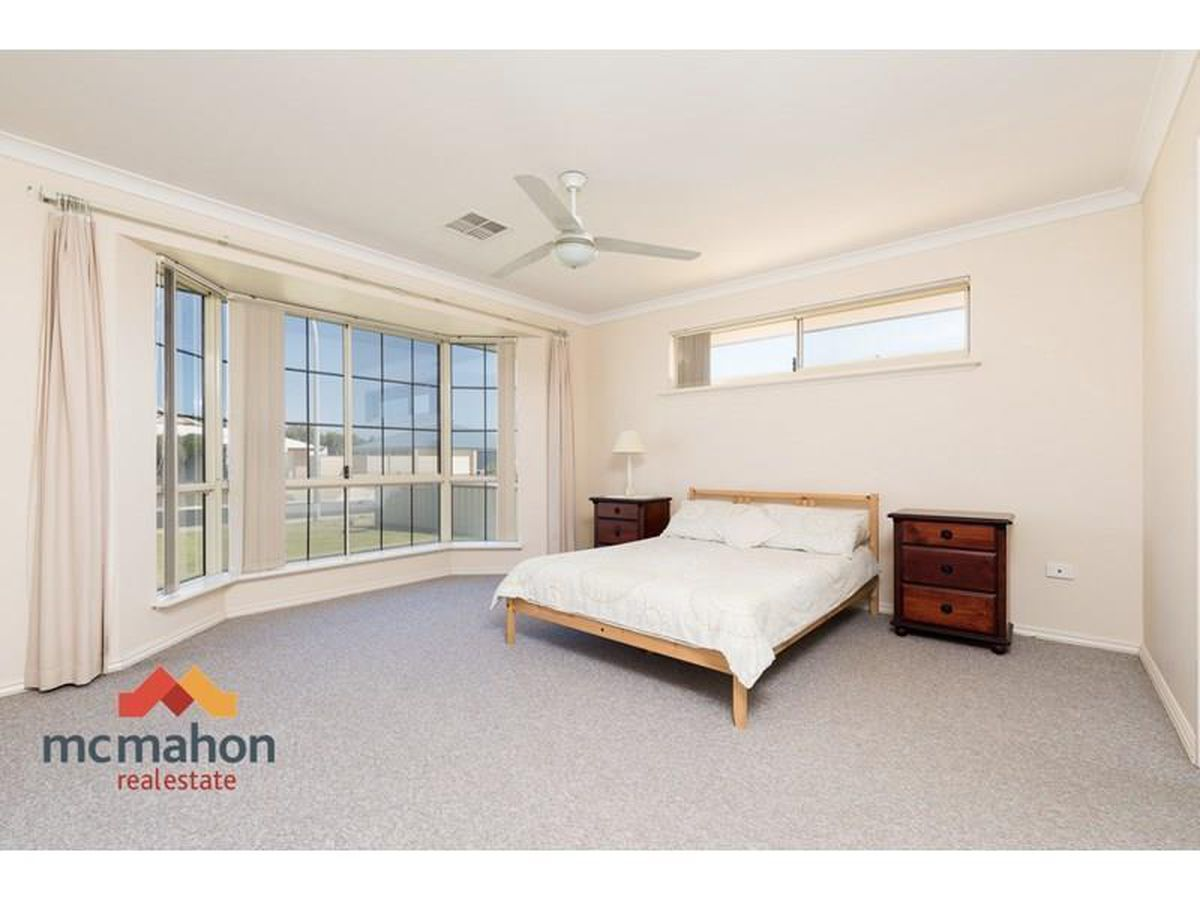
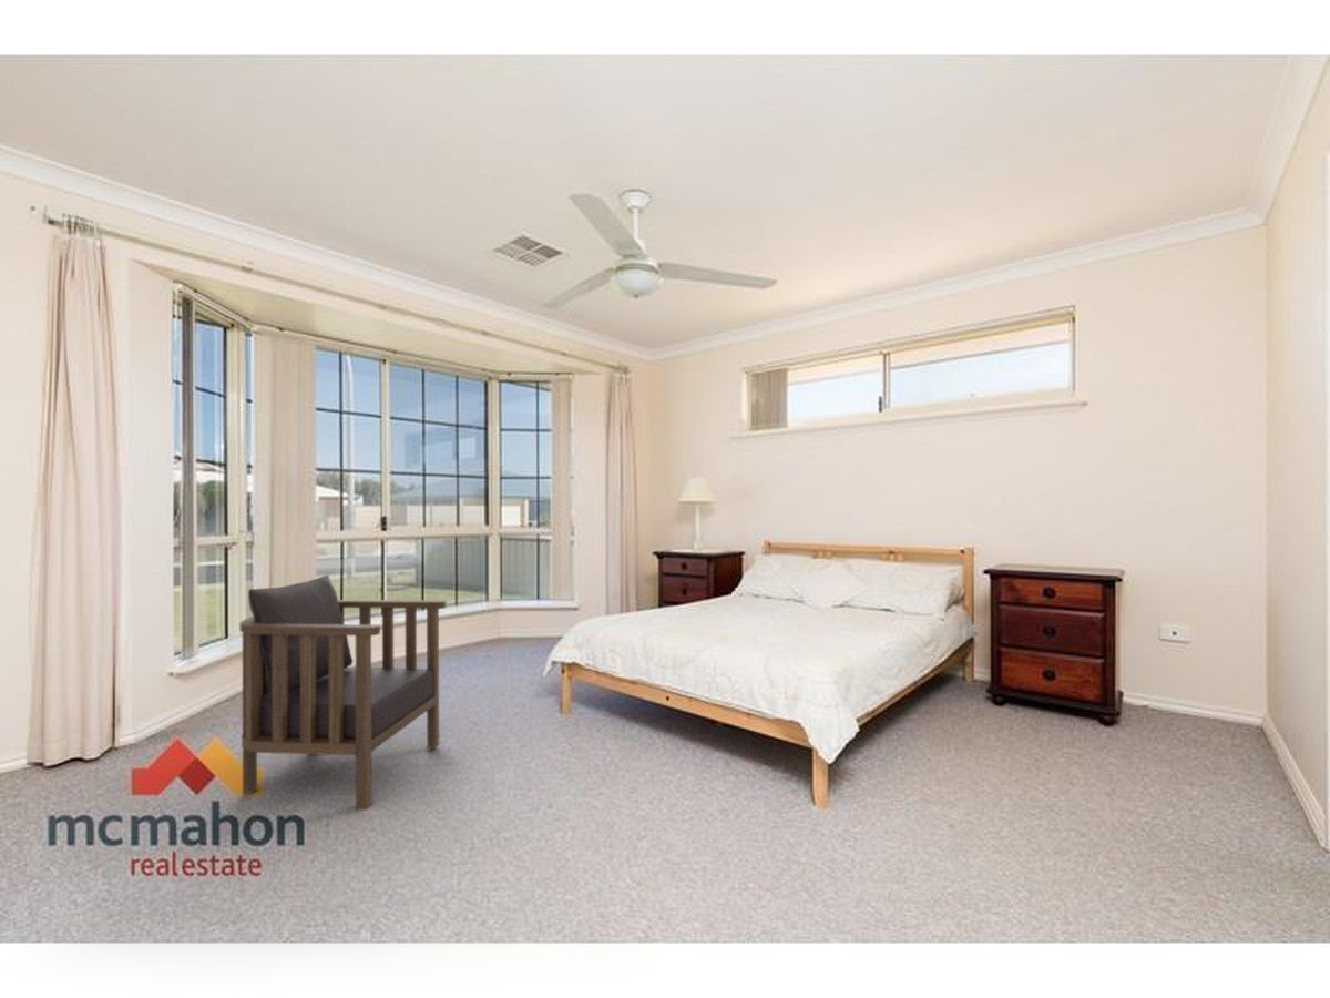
+ armchair (342, 676)
